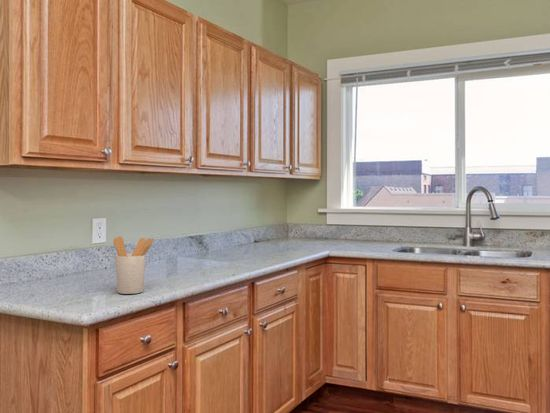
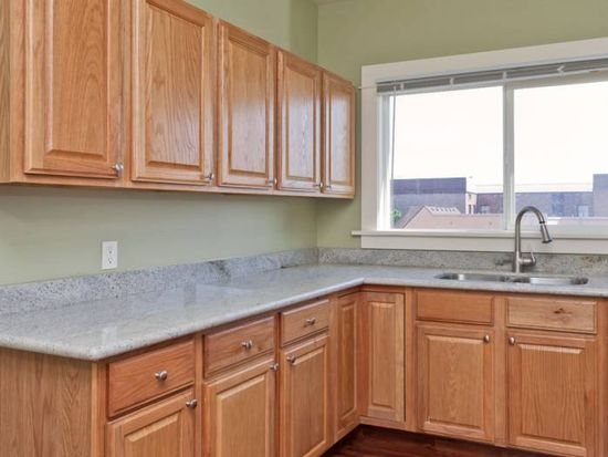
- utensil holder (135, 263)
